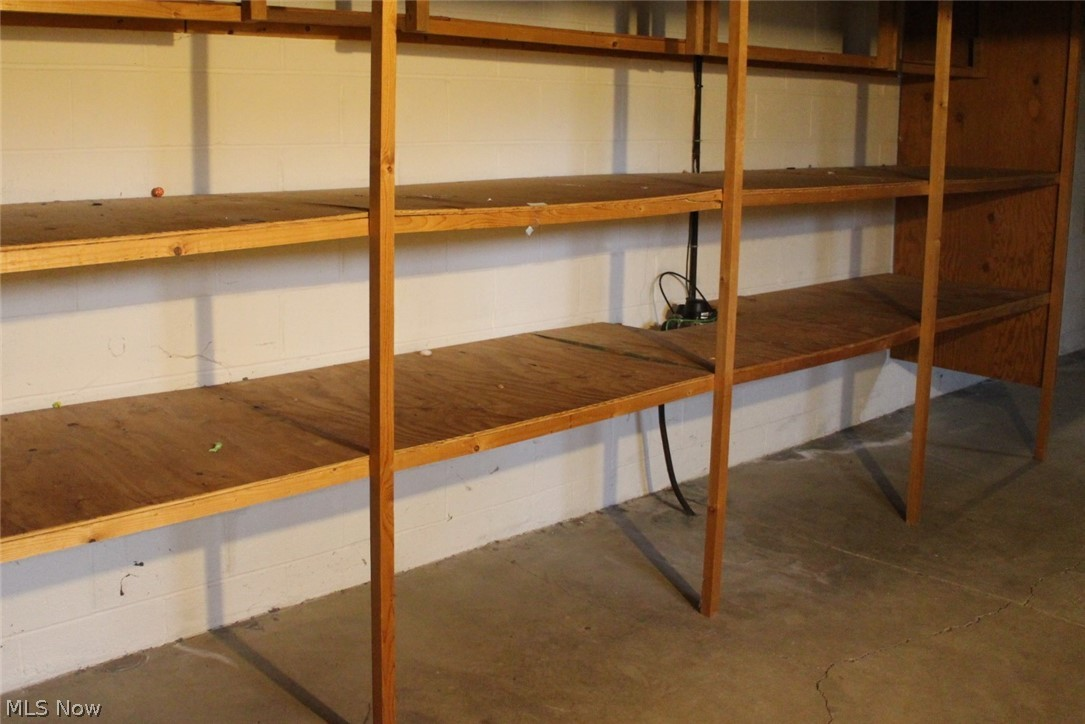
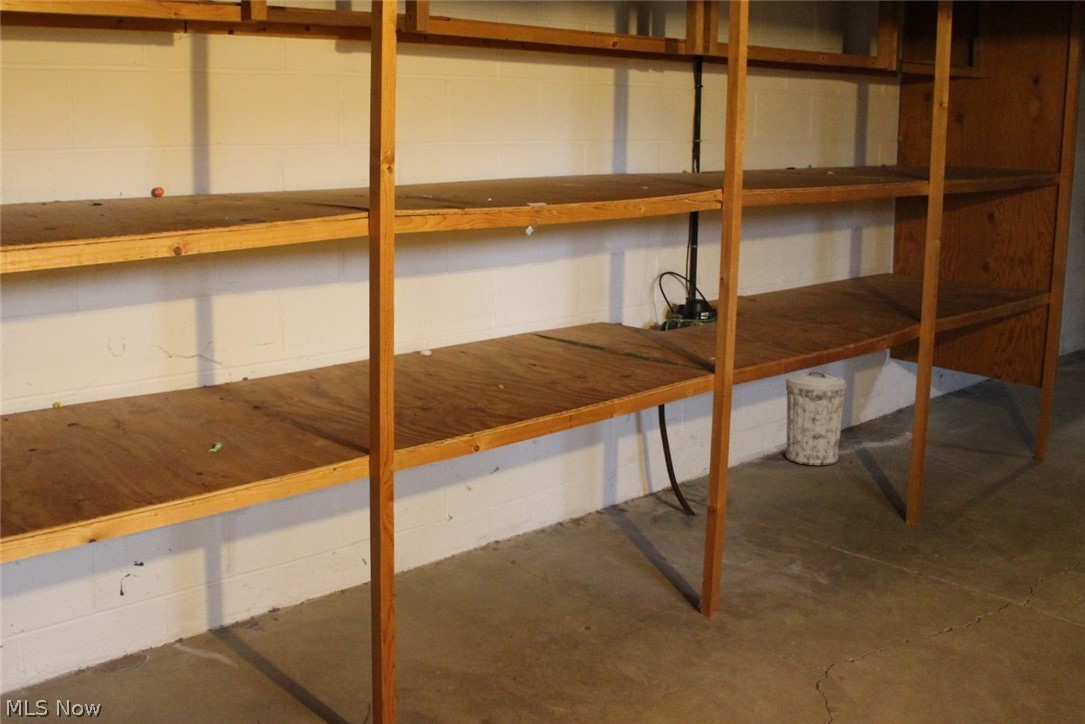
+ trash can (814, 416)
